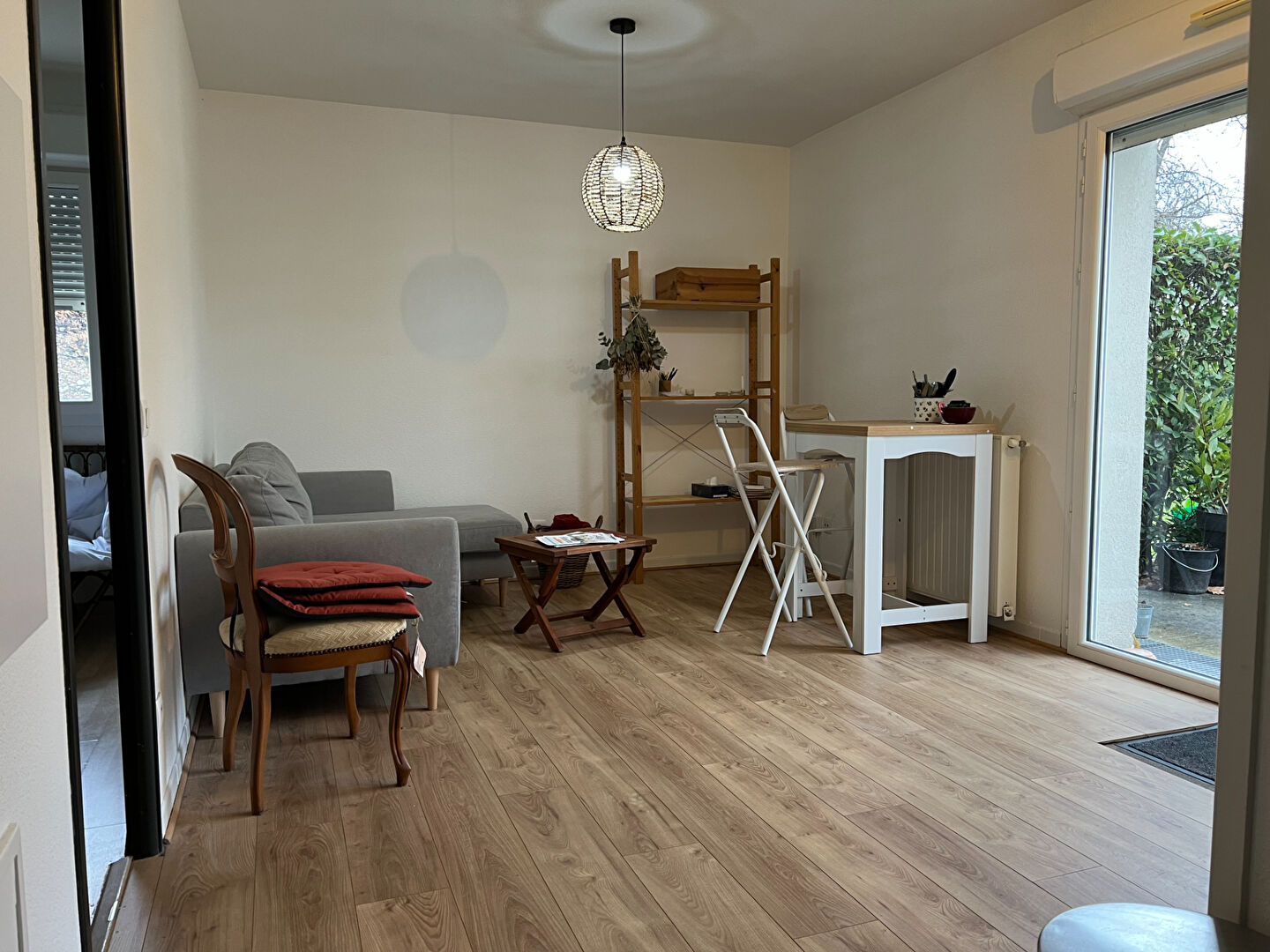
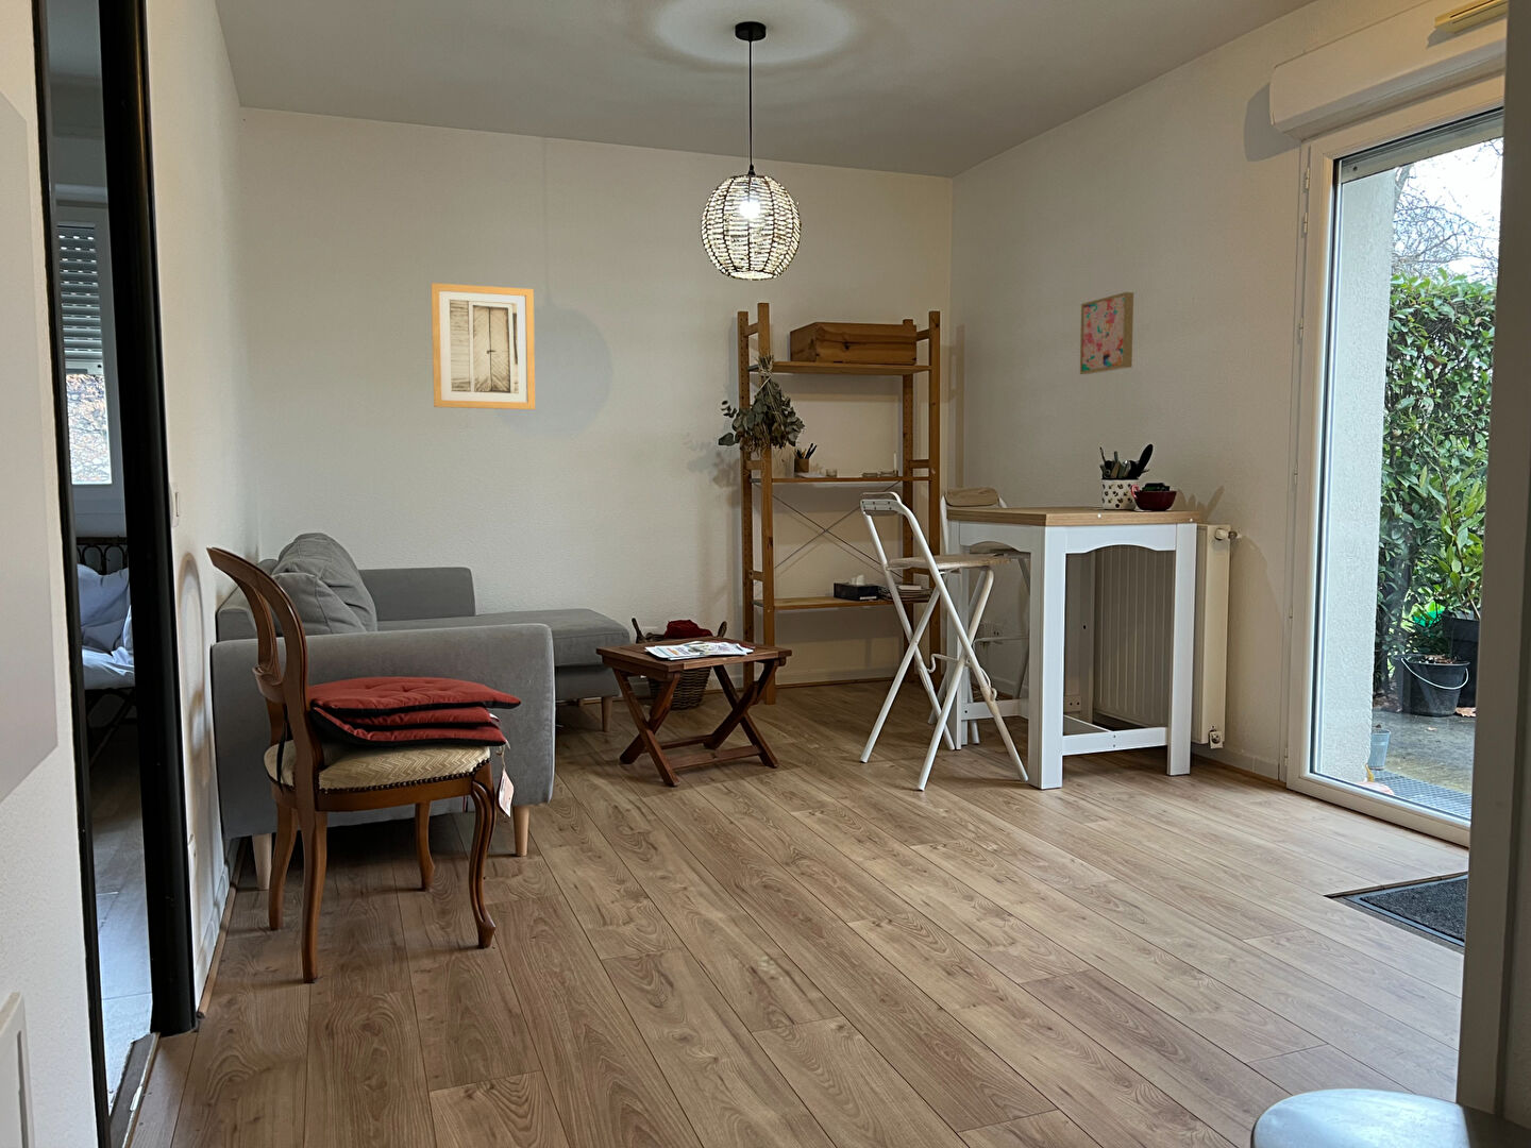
+ wall art (483, 347)
+ wall art (1105, 334)
